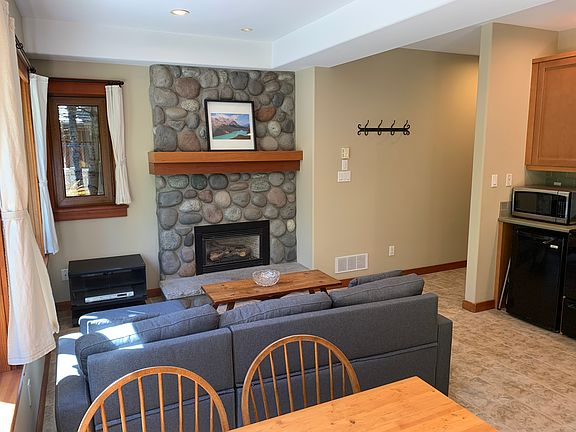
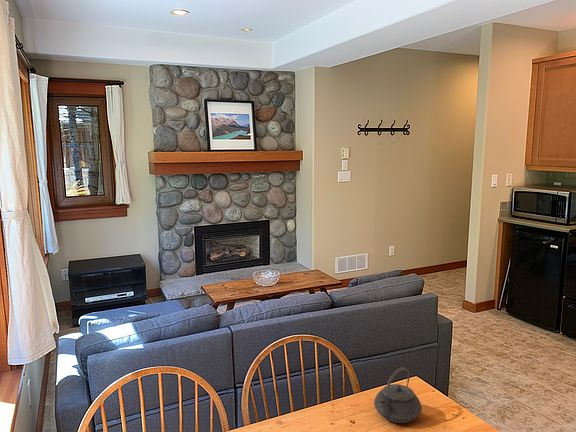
+ teapot (396, 393)
